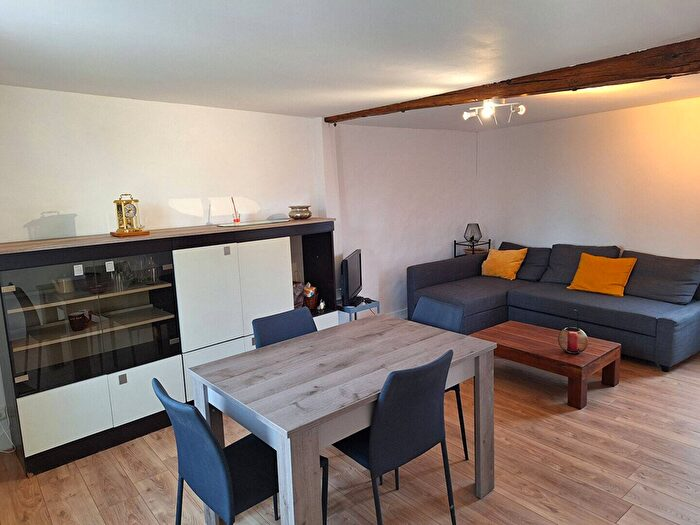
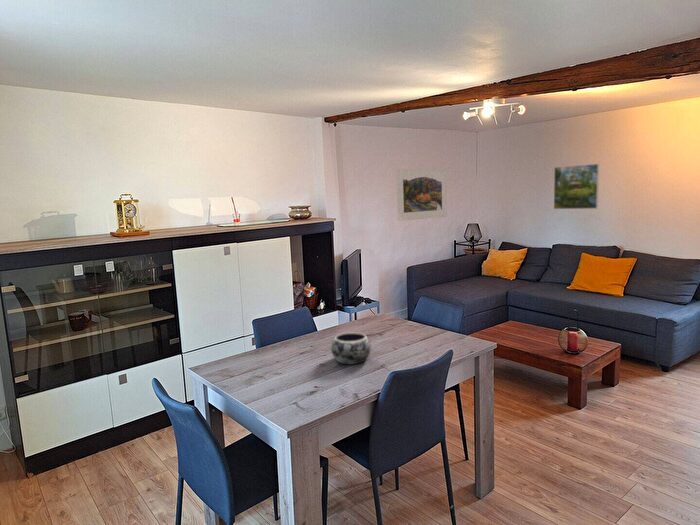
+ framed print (575, 187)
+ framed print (423, 194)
+ decorative bowl (351, 348)
